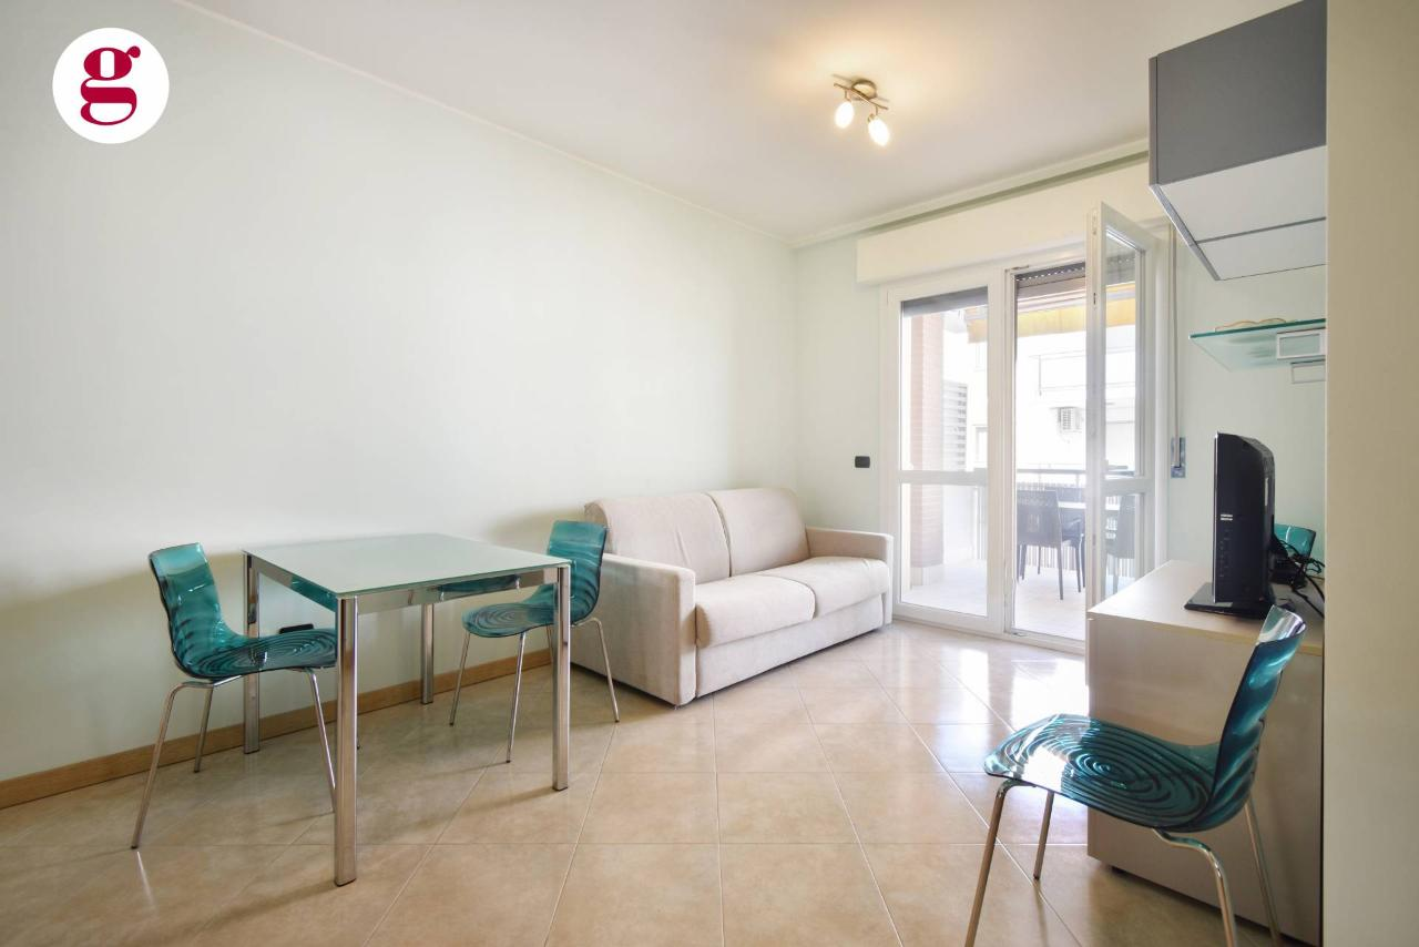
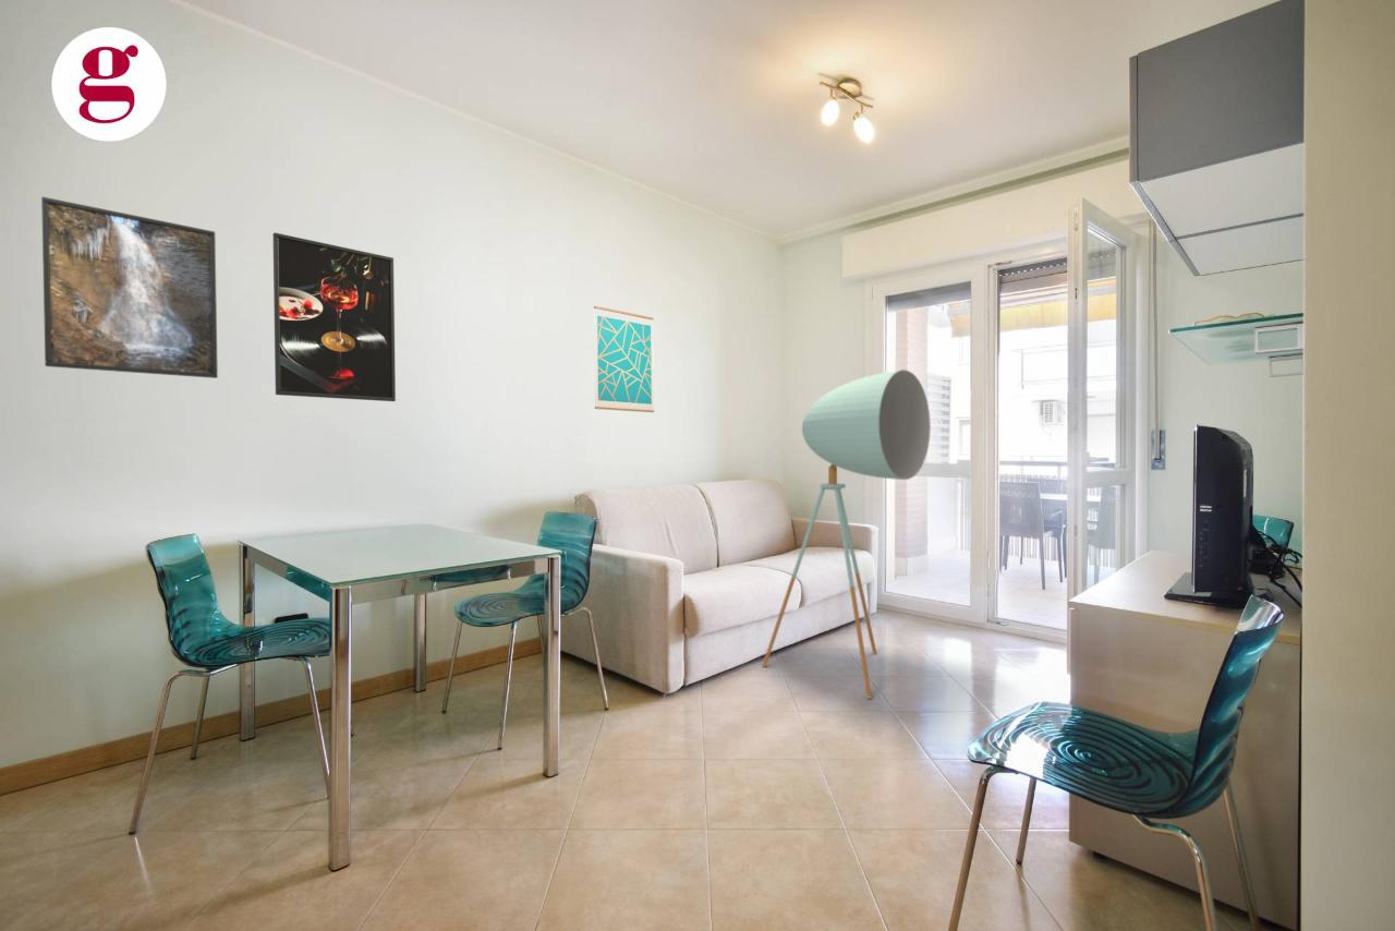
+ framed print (135, 294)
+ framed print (338, 322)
+ wall art (624, 361)
+ floor lamp (848, 524)
